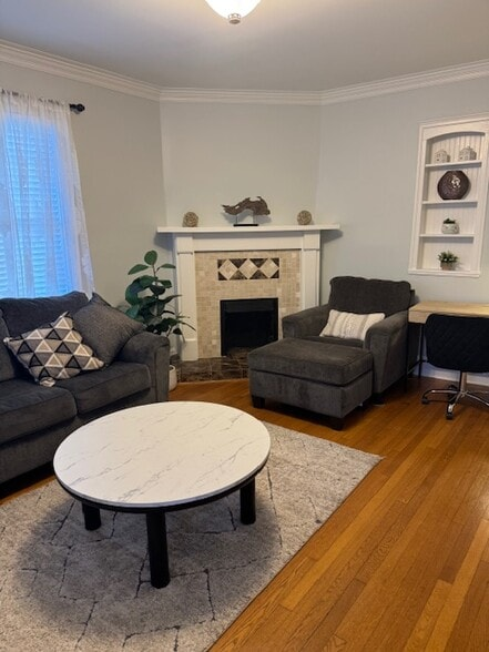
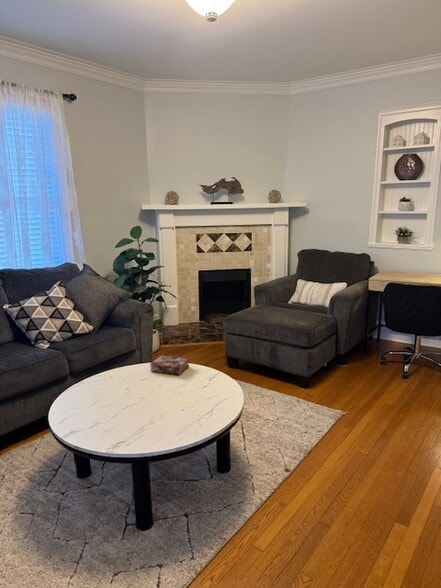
+ book (170, 364)
